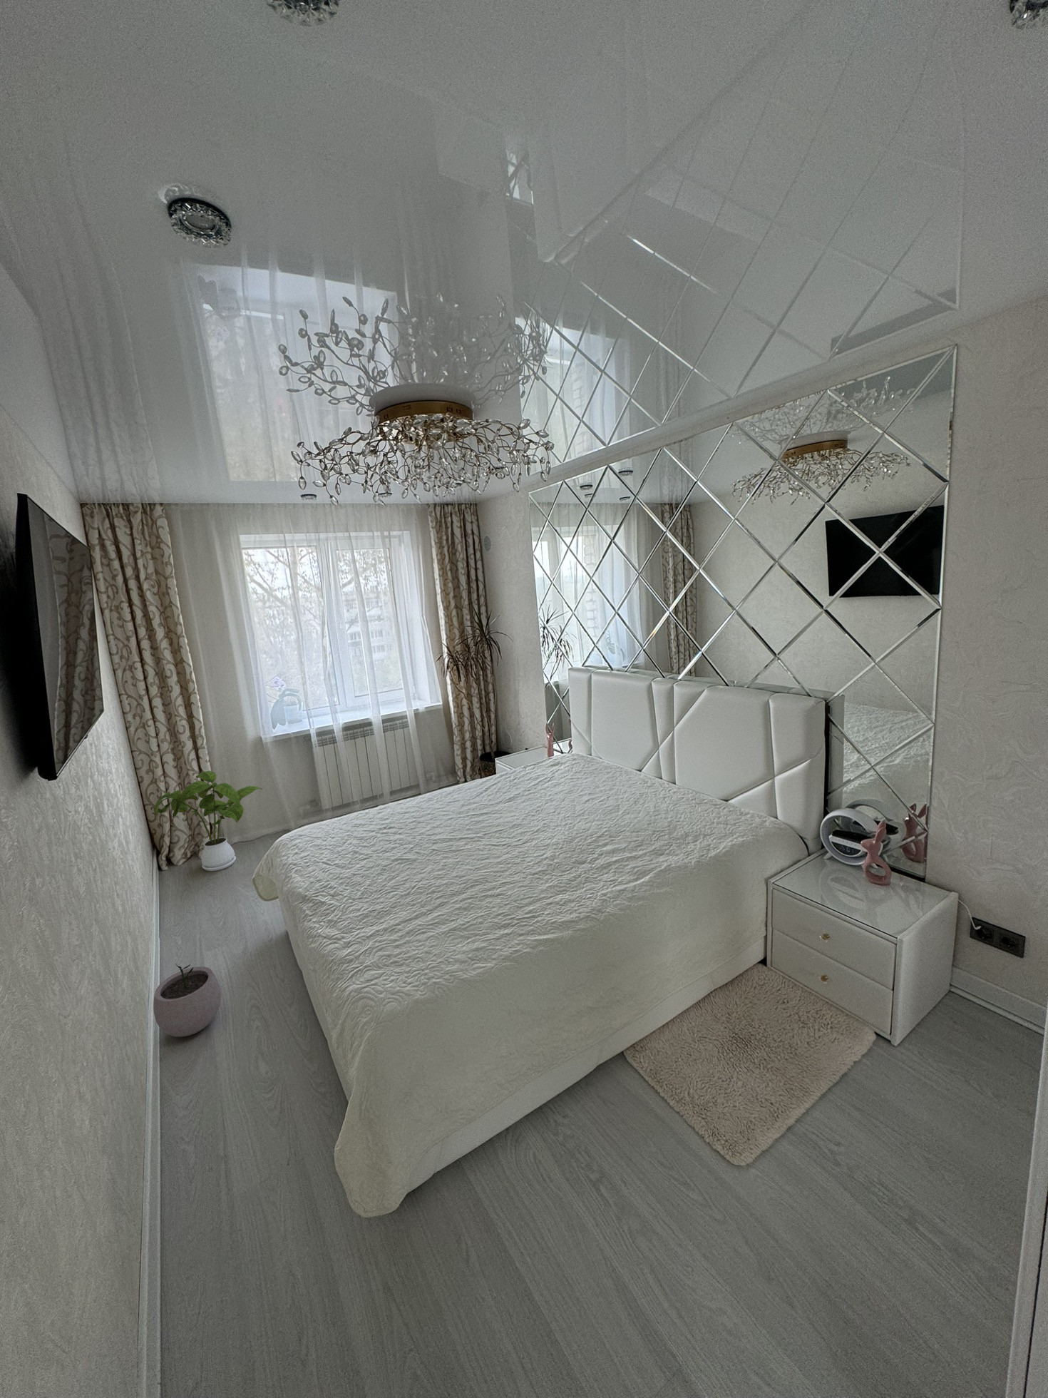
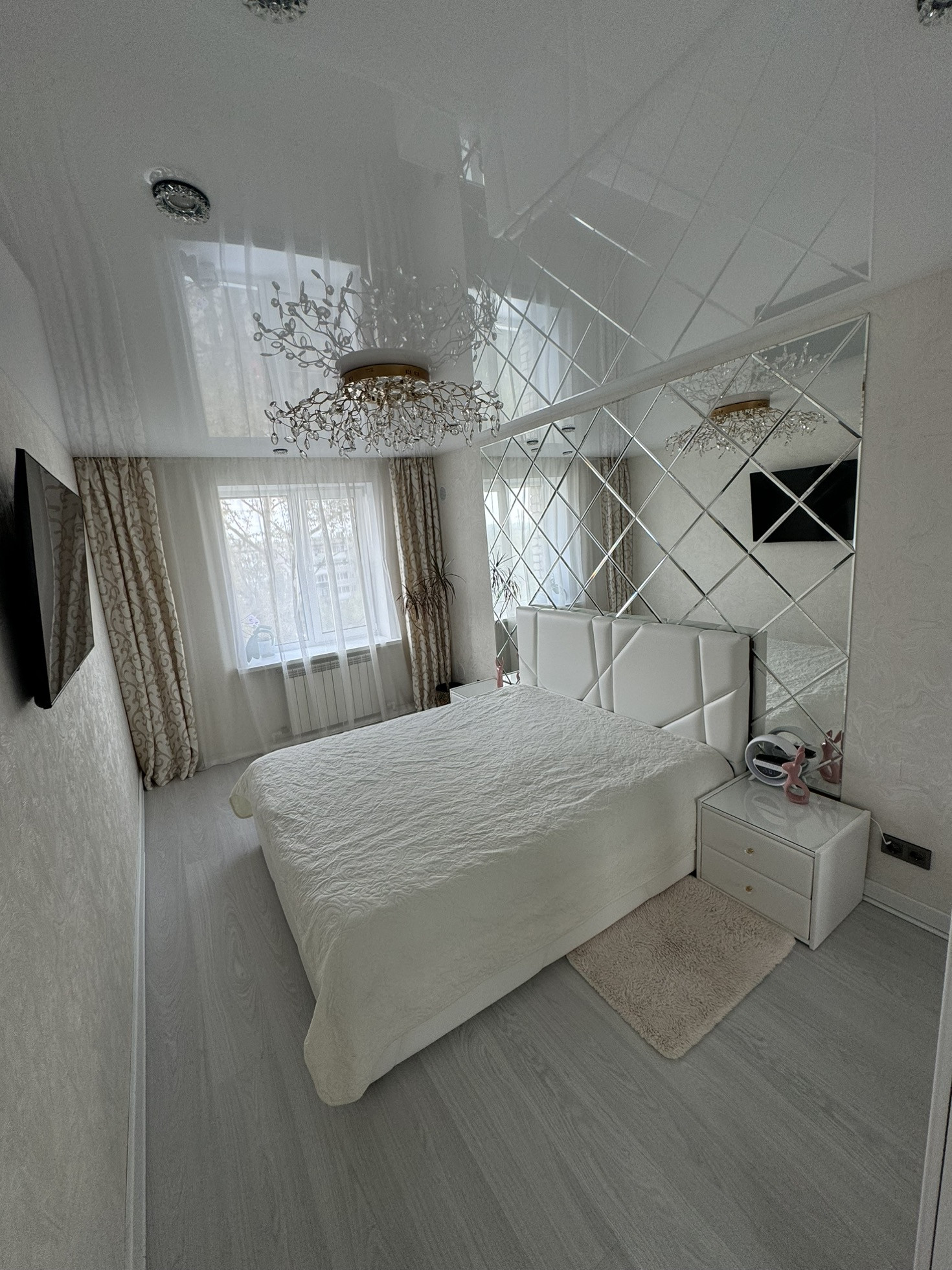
- plant pot (187, 995)
- house plant (218, 820)
